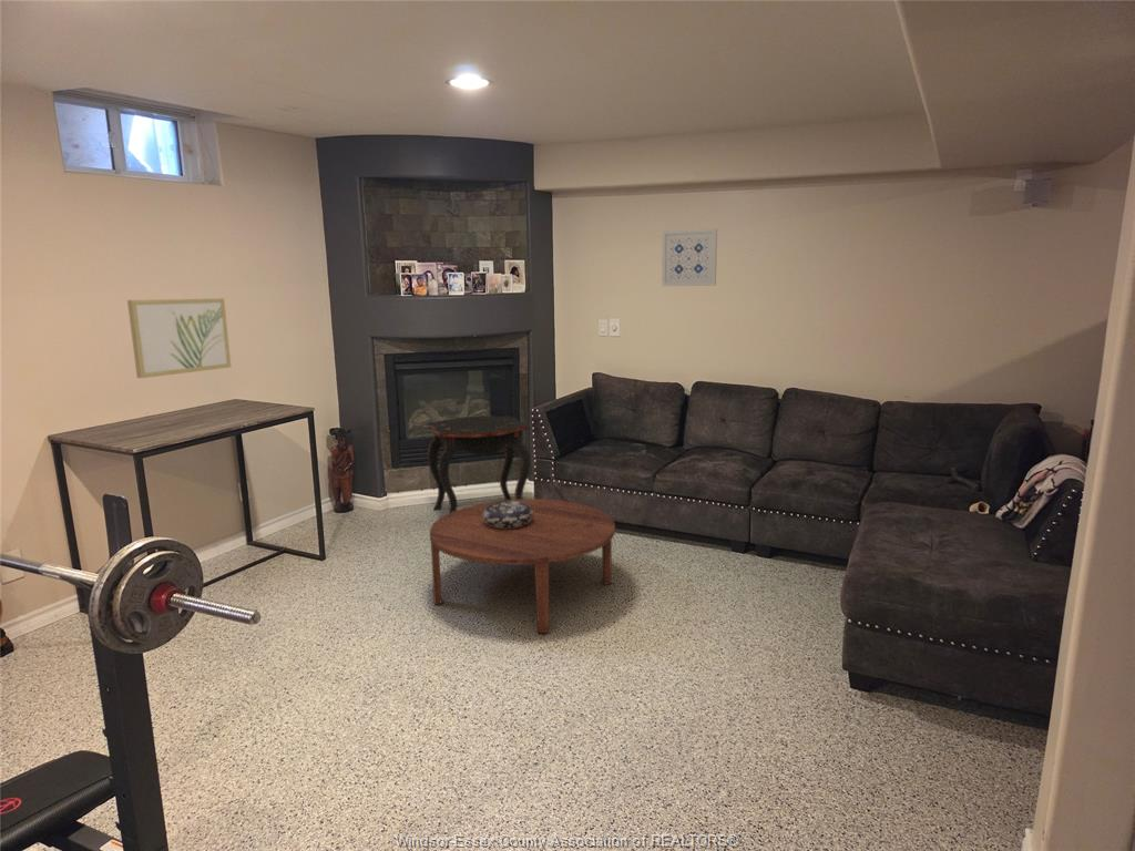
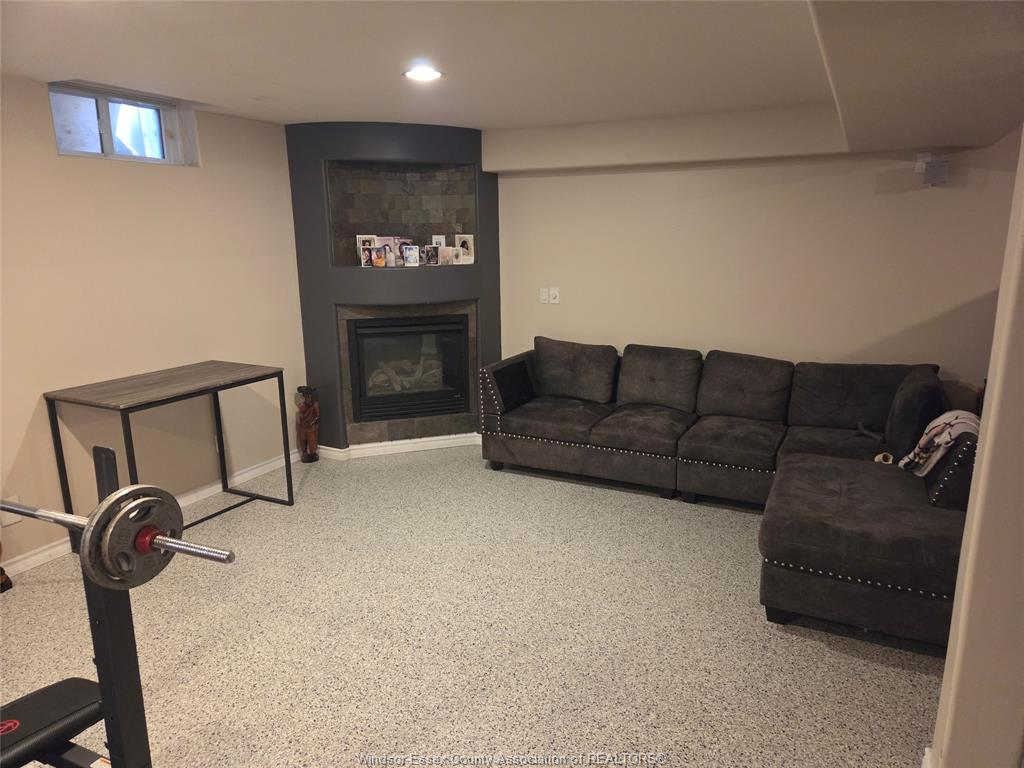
- side table (478, 454)
- wall art (182, 336)
- coffee table (523, 558)
- decorative bowl (508, 514)
- wall art (688, 258)
